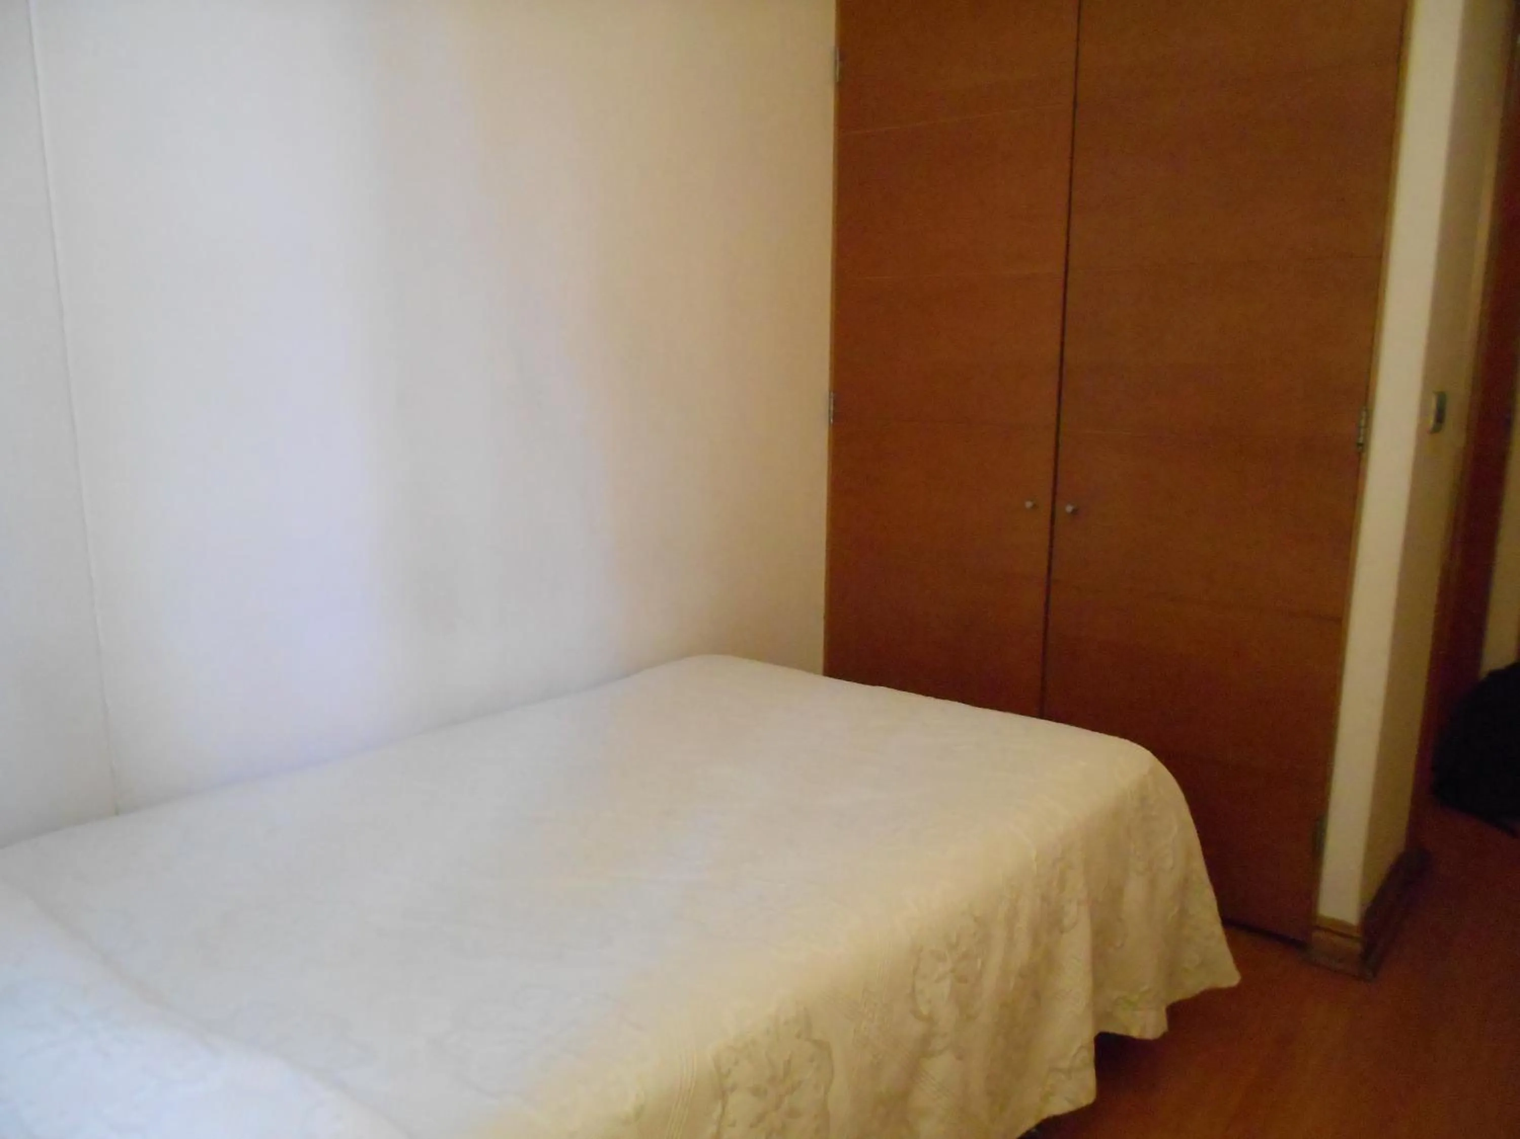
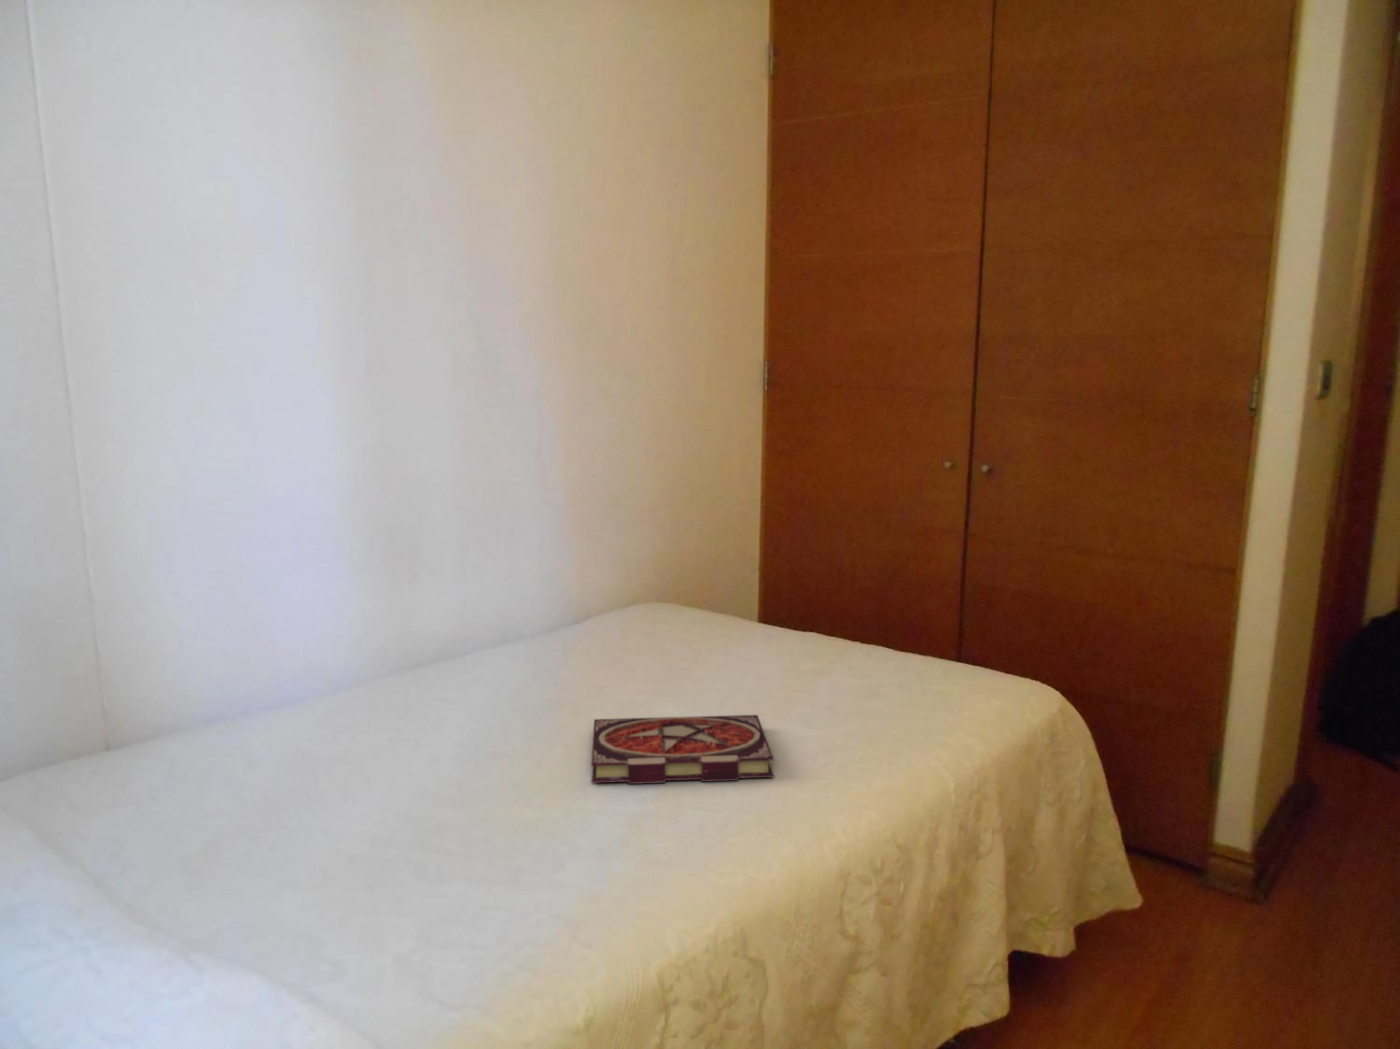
+ book (679, 742)
